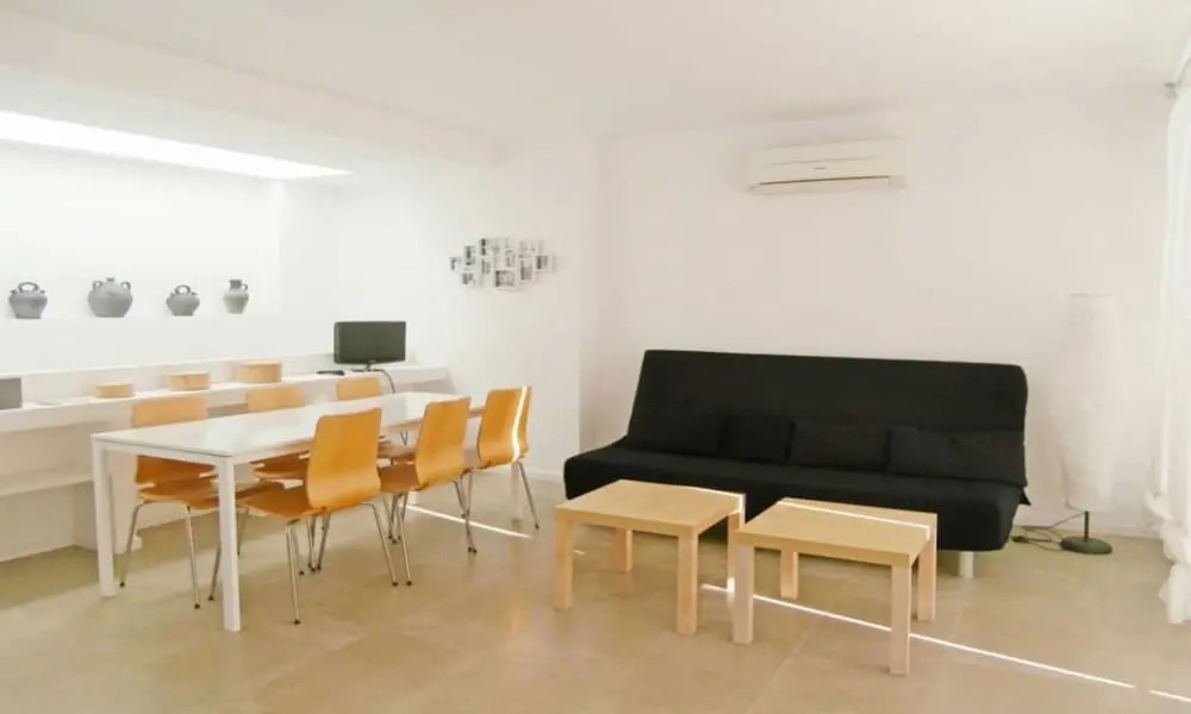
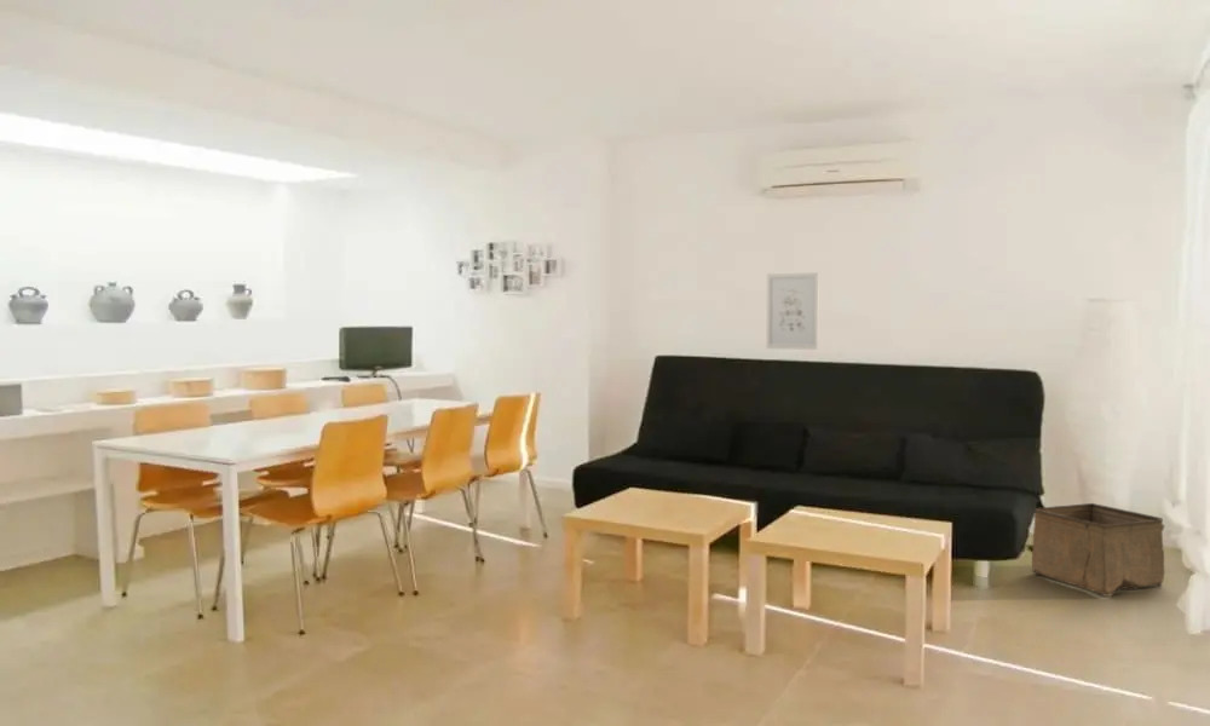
+ wall art (791, 311)
+ storage bin (1097, 546)
